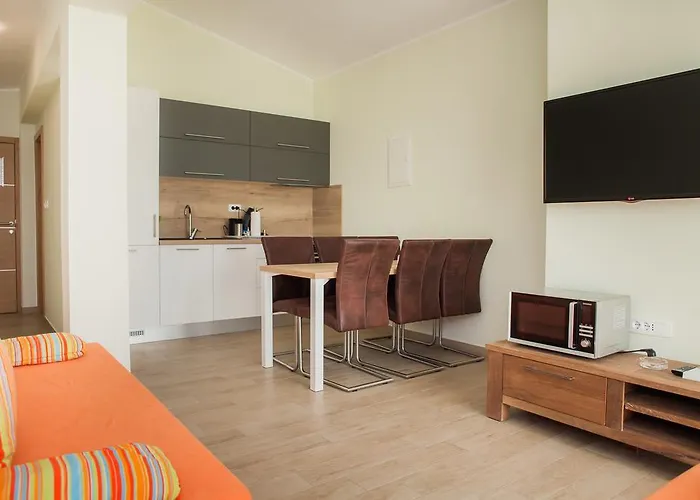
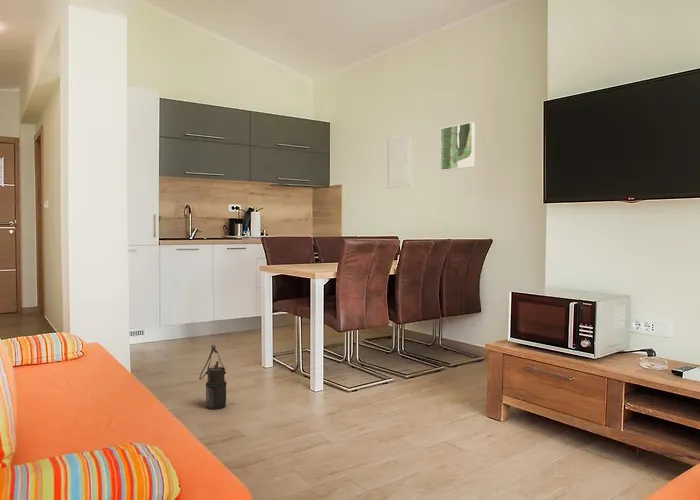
+ lantern (214, 375)
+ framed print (456, 147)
